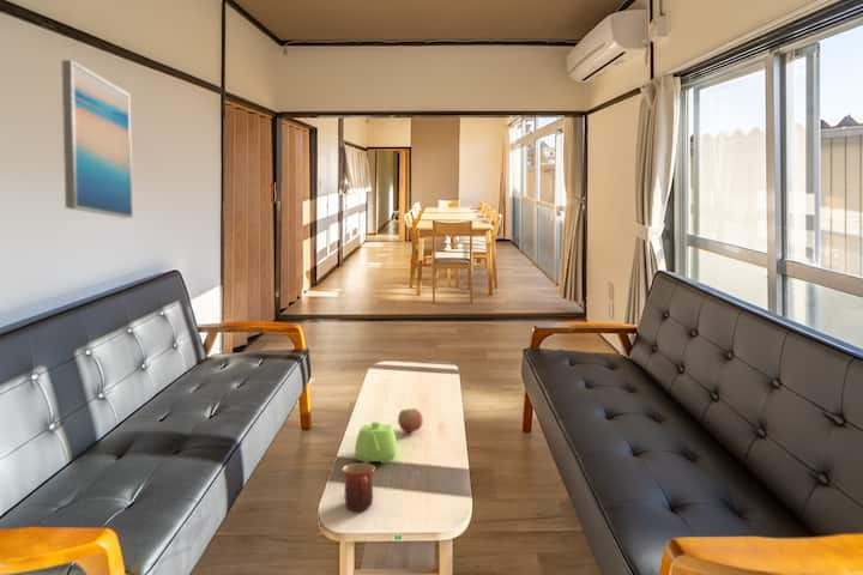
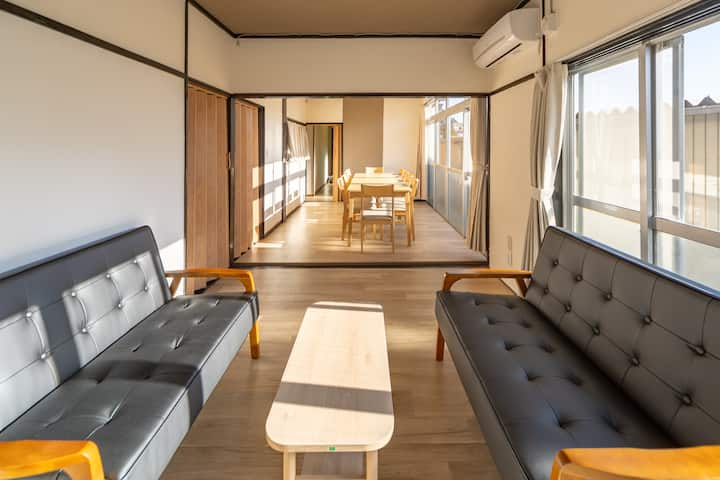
- wall art (99, 146)
- fruit (410, 420)
- mug (360, 489)
- teapot (375, 442)
